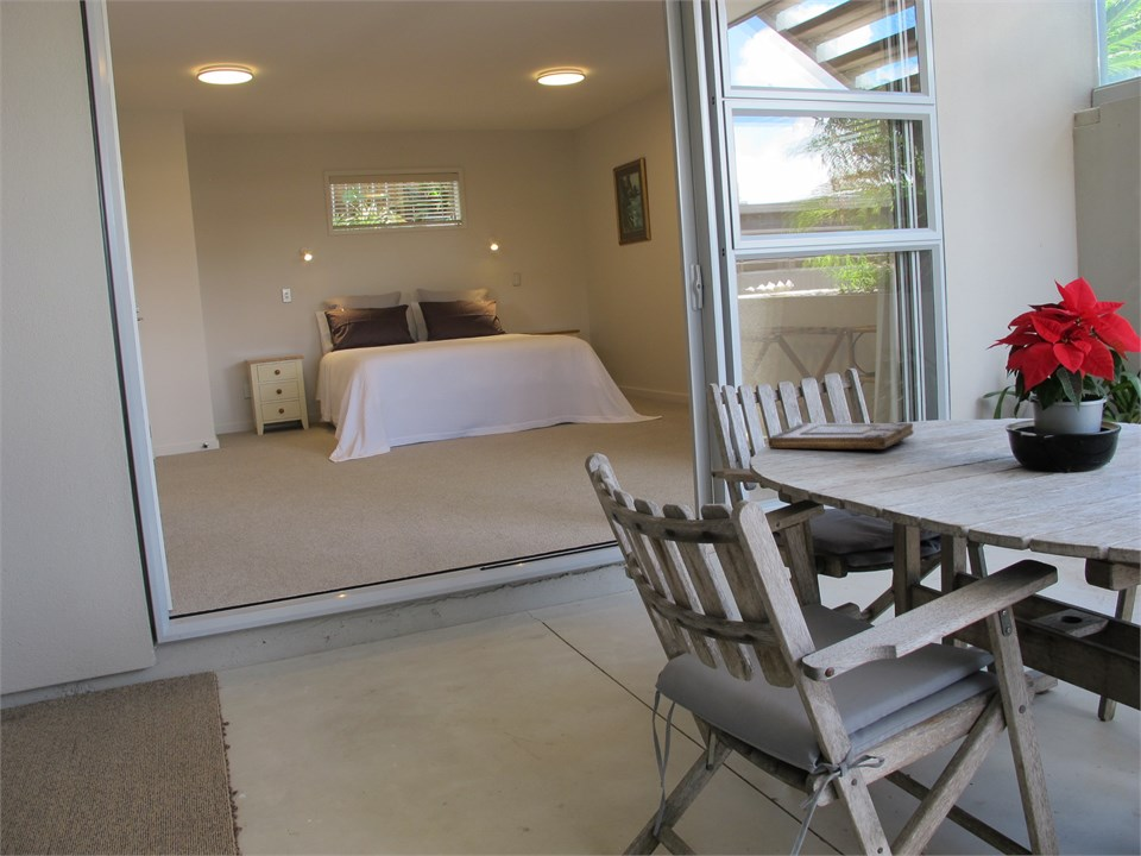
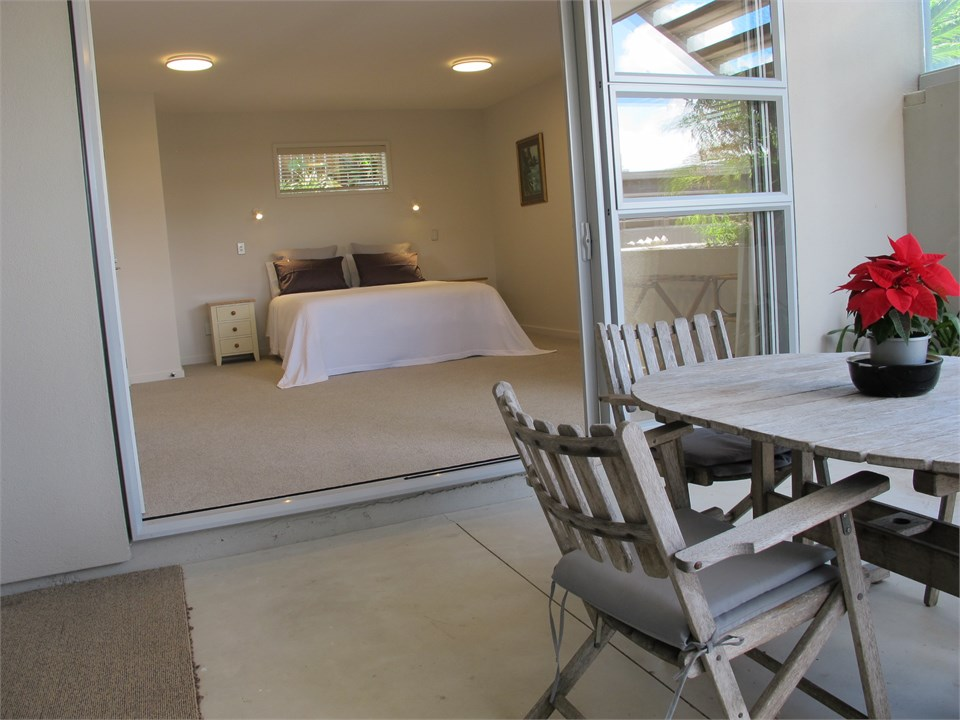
- book (840, 435)
